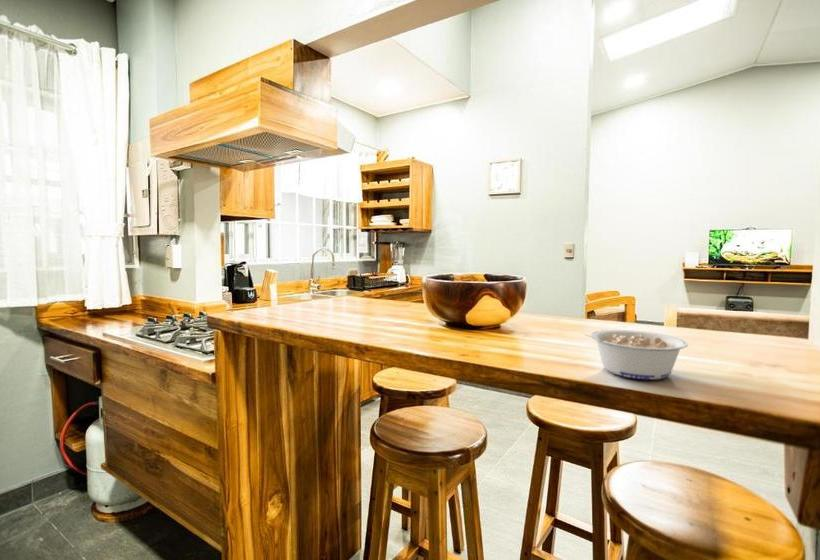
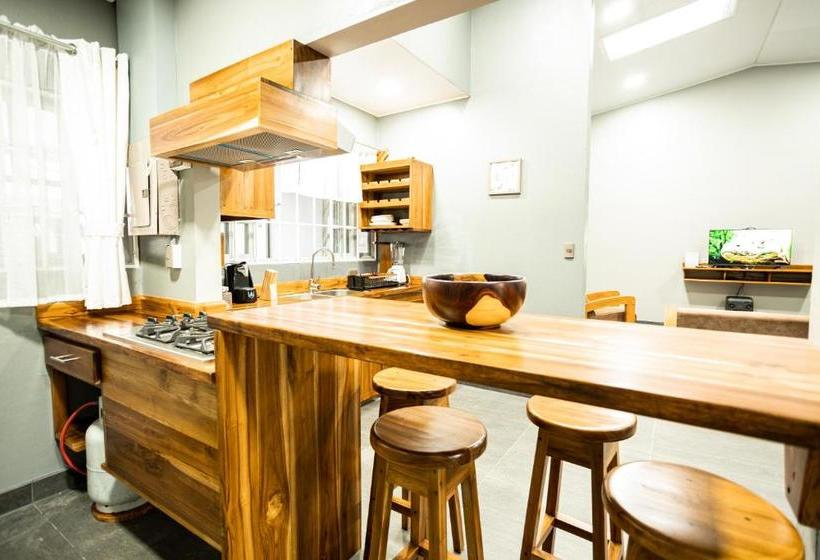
- legume (635, 351)
